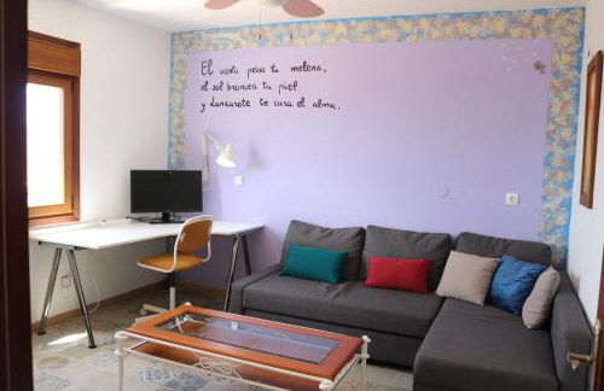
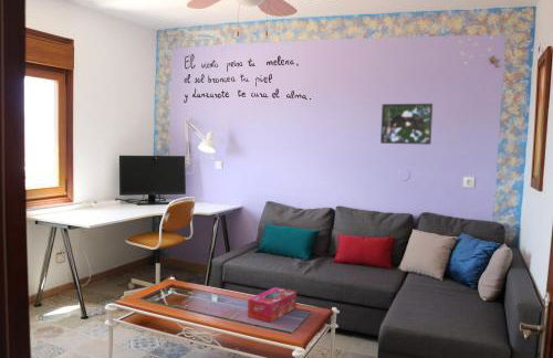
+ tissue box (272, 303)
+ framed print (406, 124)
